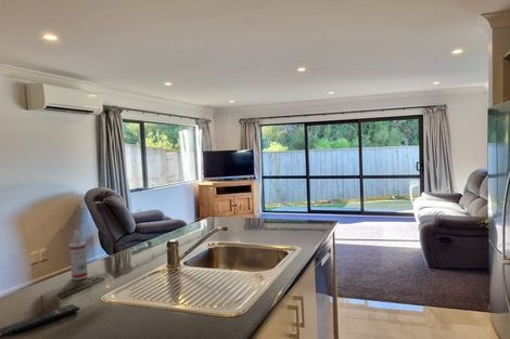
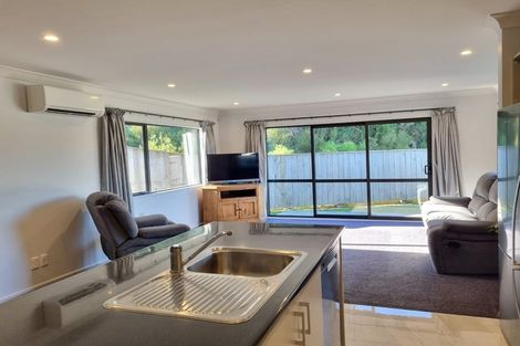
- spray bottle (78, 253)
- remote control (37, 321)
